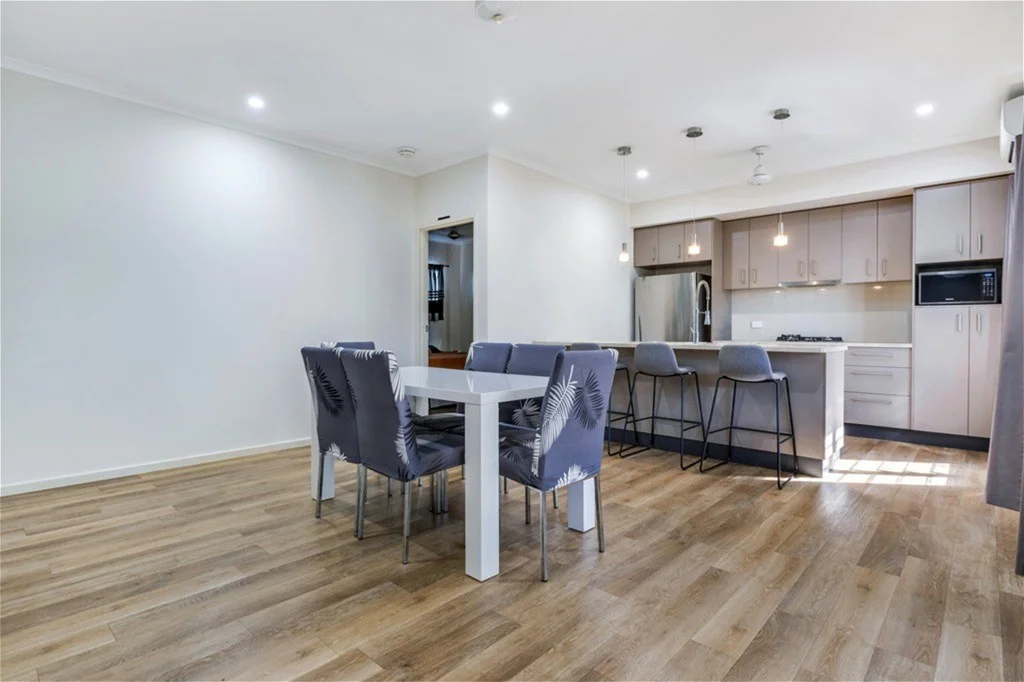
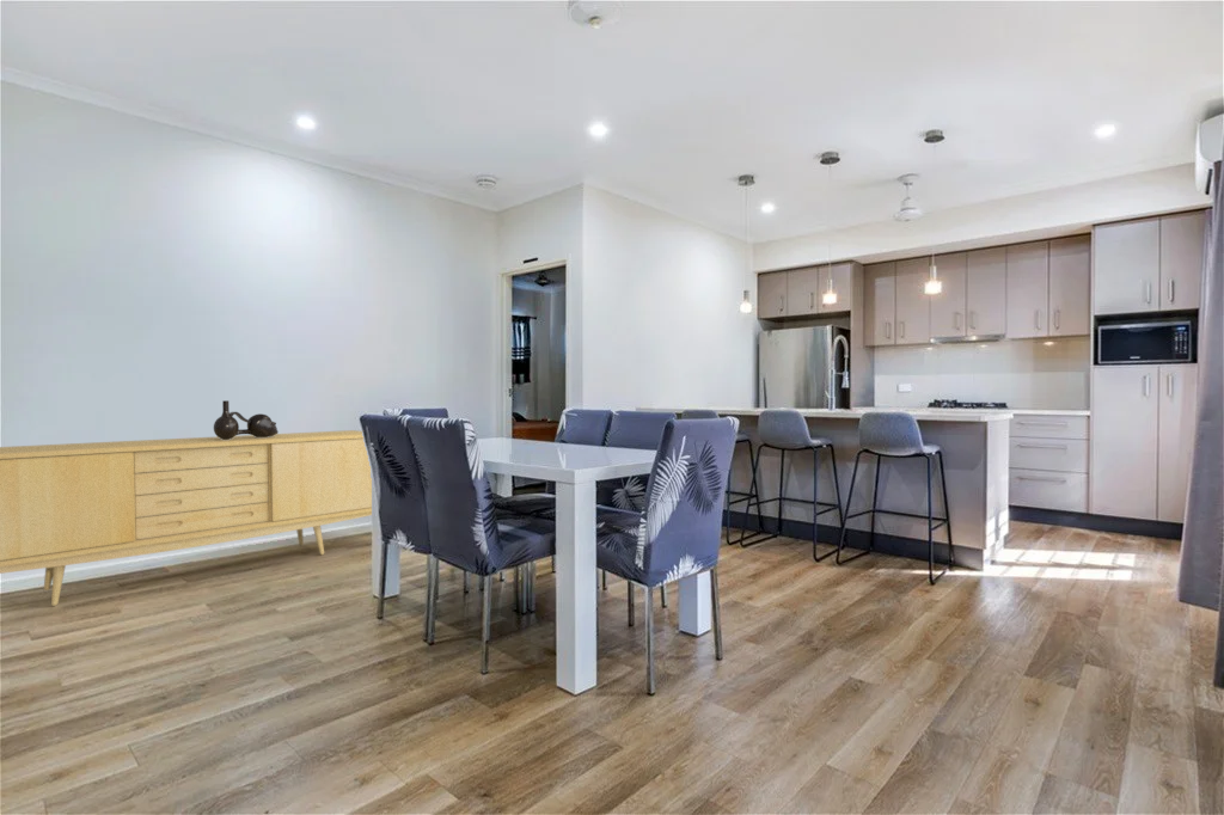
+ sideboard (196, 505)
+ decorative vase (246, 419)
